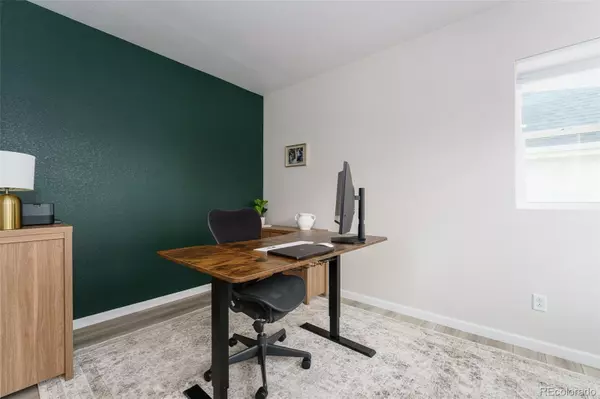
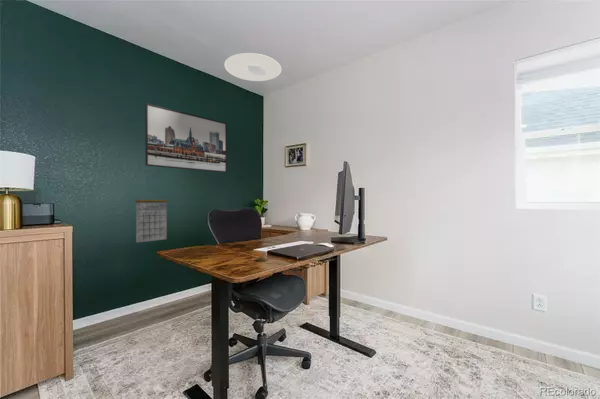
+ calendar (152, 215)
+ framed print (190, 141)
+ ceiling light (253, 65)
